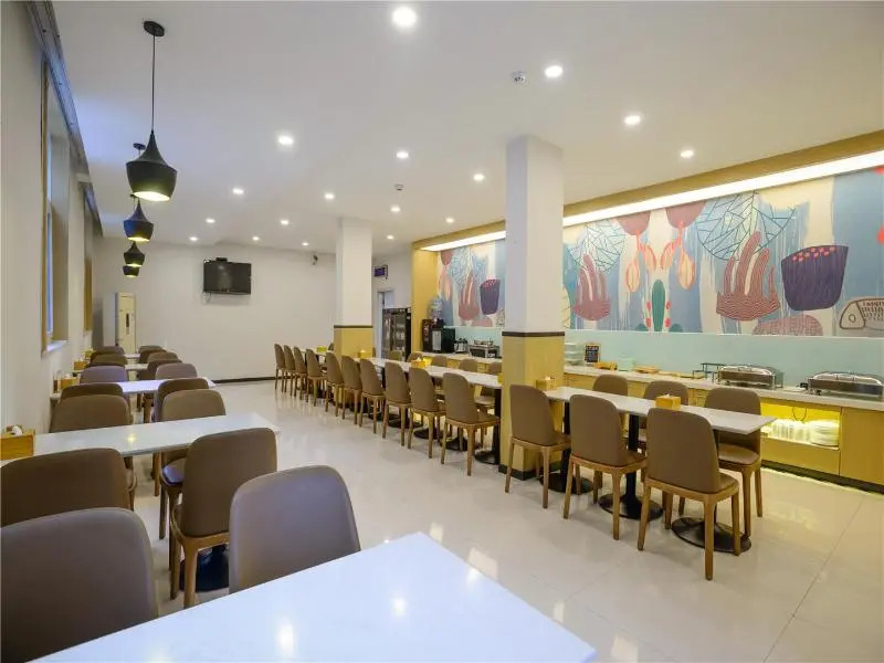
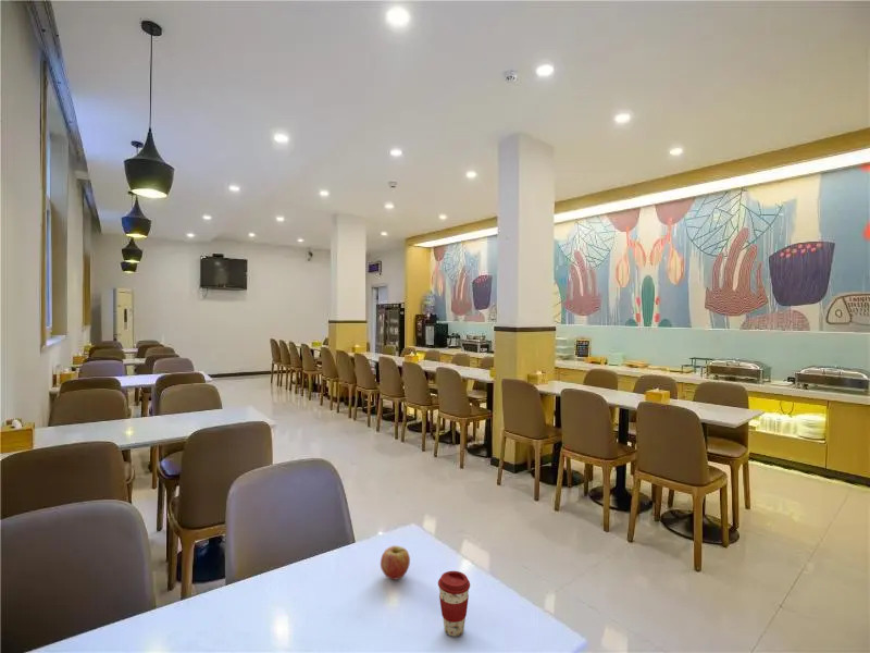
+ fruit (395, 562)
+ coffee cup (453, 603)
